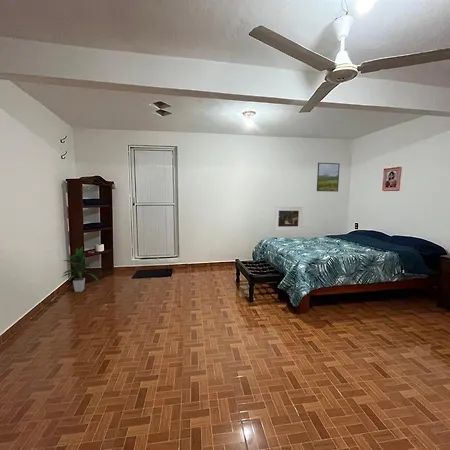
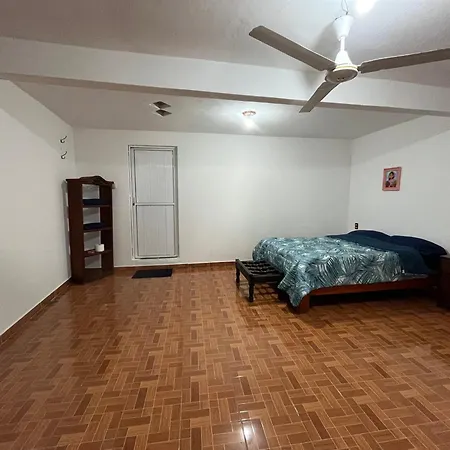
- indoor plant (79, 269)
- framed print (288, 218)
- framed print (328, 177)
